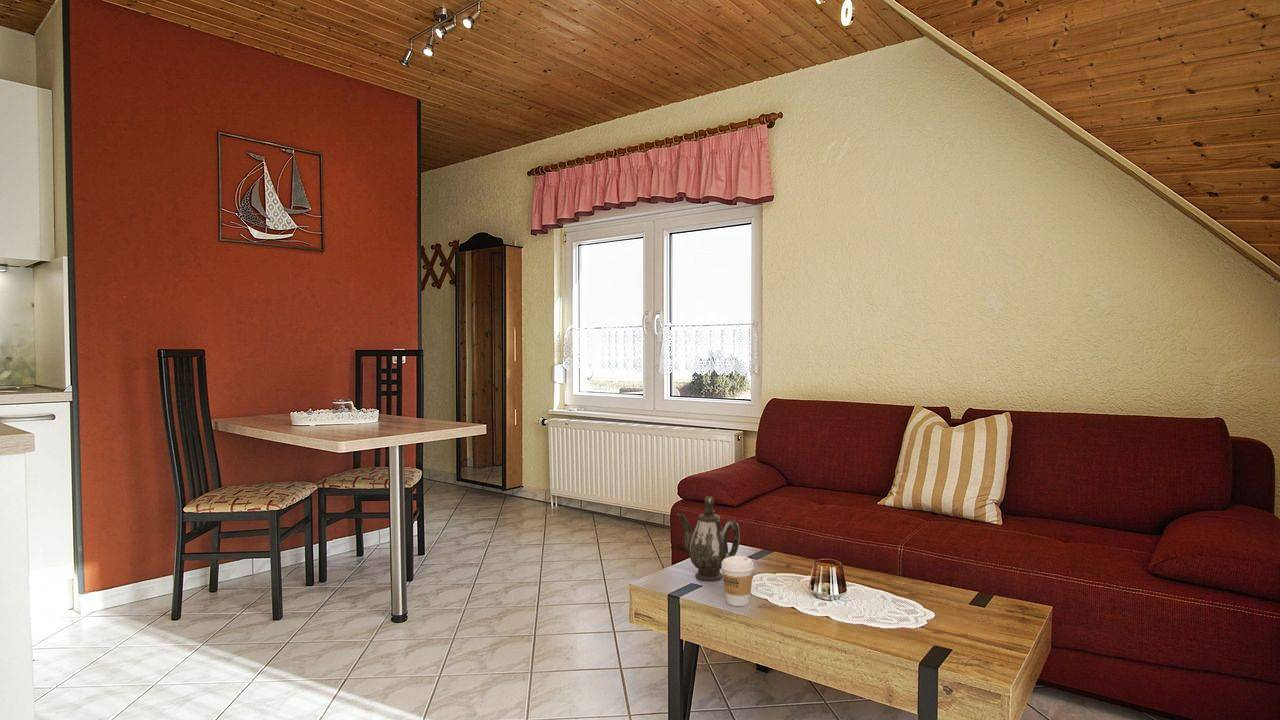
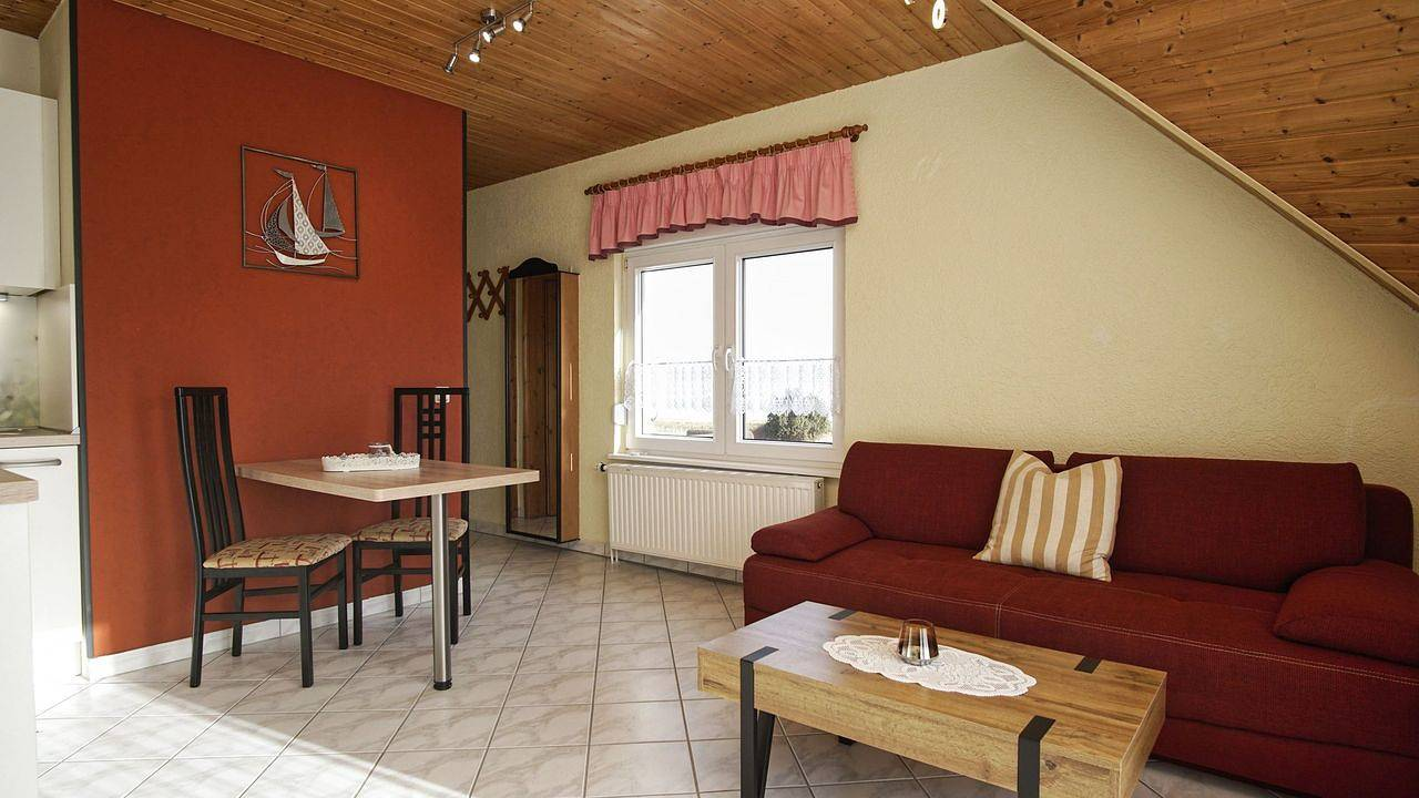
- teapot (707, 536)
- coffee cup (737, 580)
